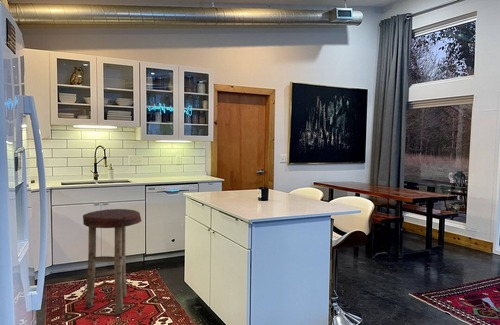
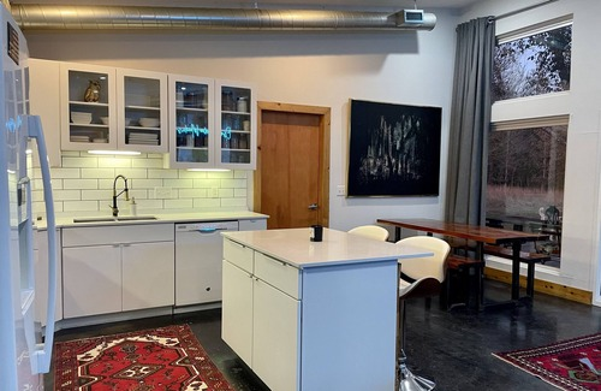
- stool (112, 259)
